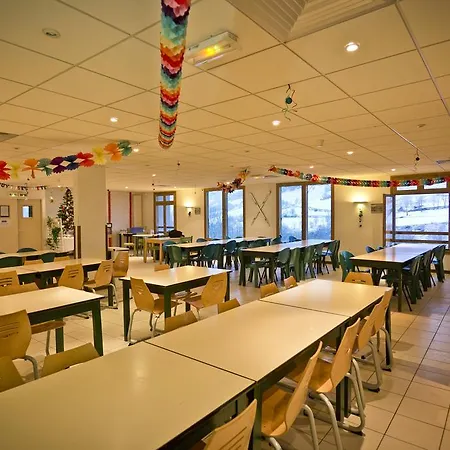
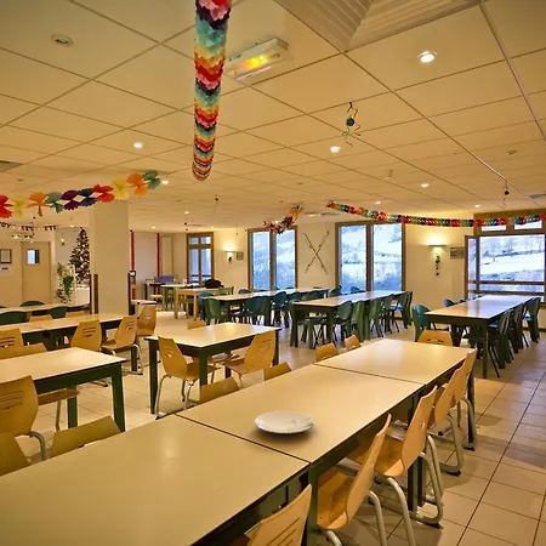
+ plate (284, 425)
